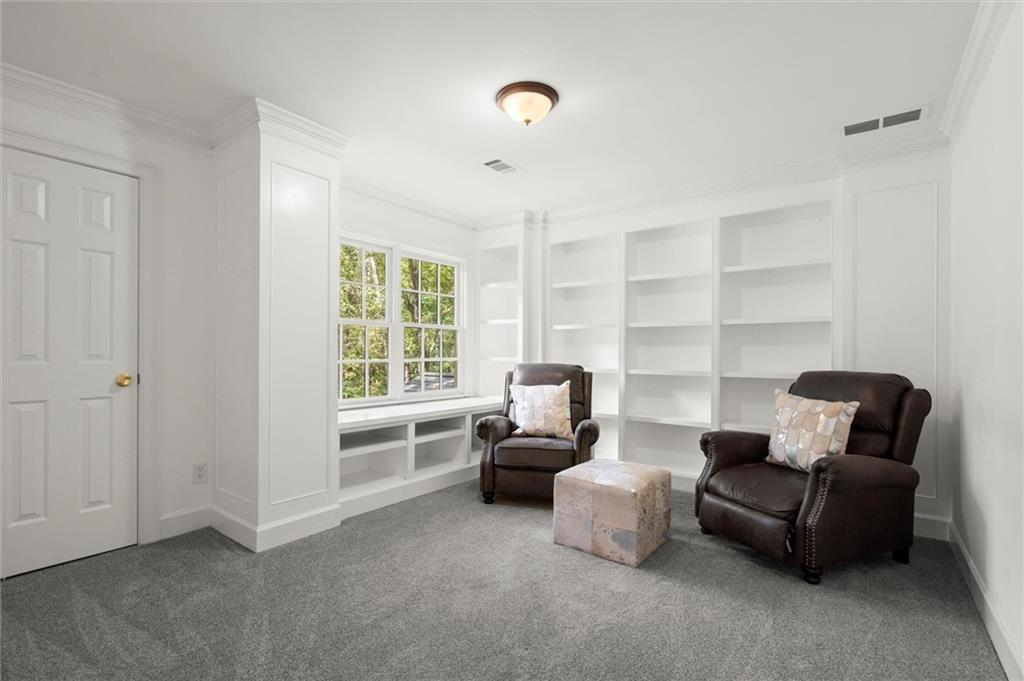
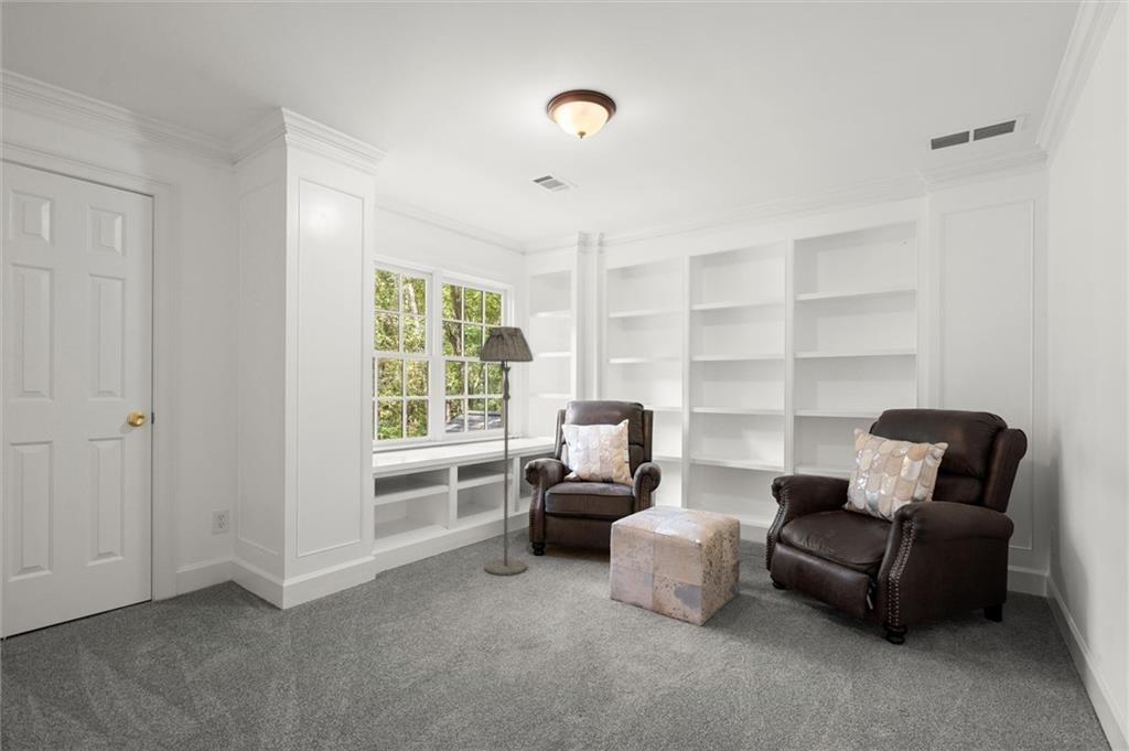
+ floor lamp (505, 447)
